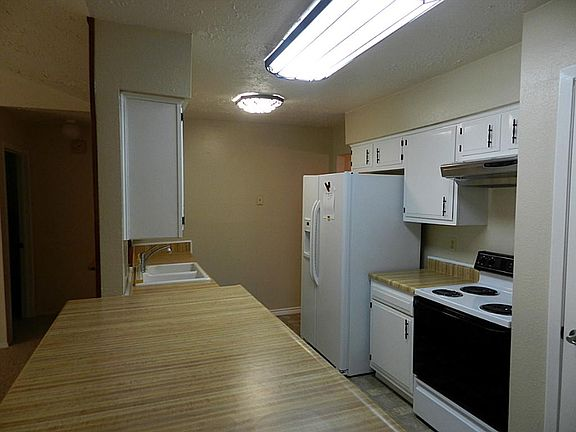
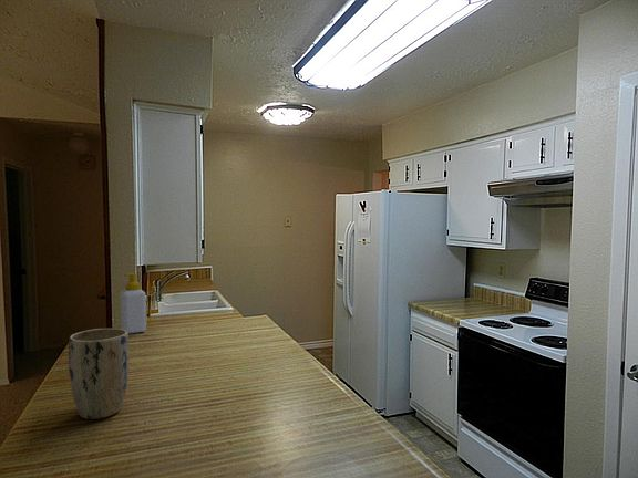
+ soap bottle (133, 302)
+ plant pot (100, 372)
